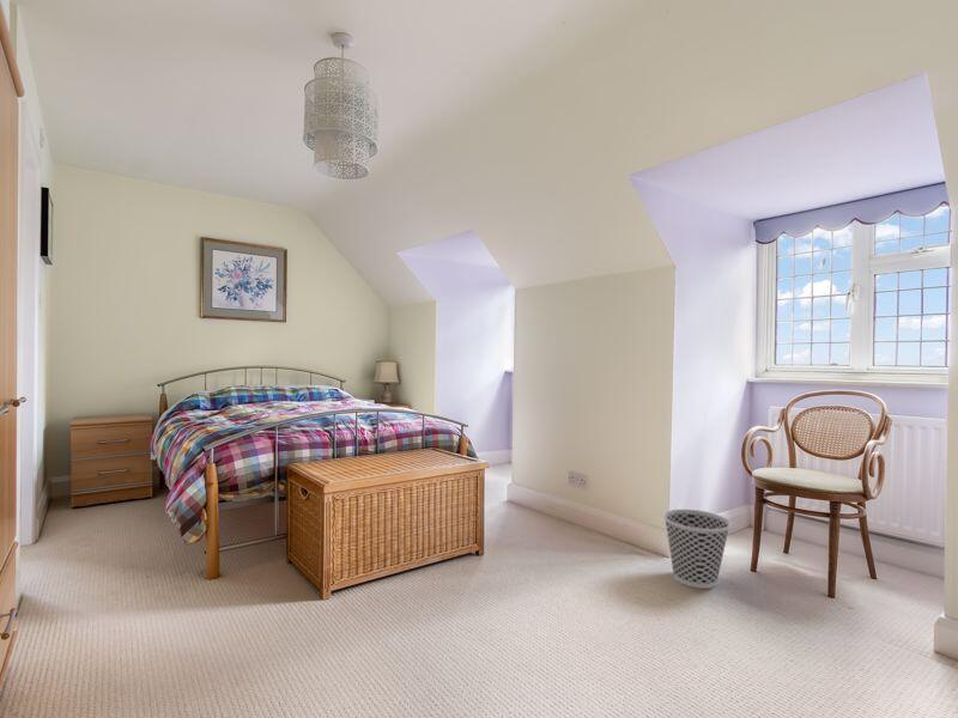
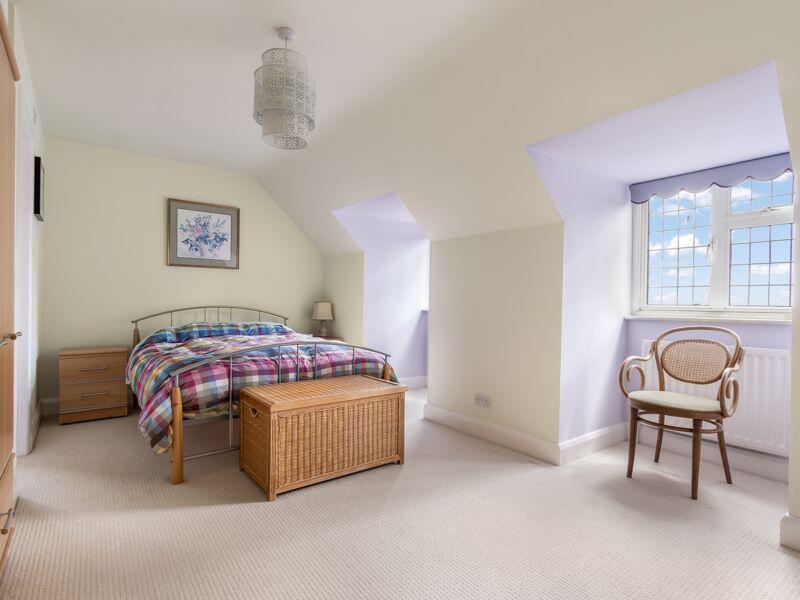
- wastebasket (696, 548)
